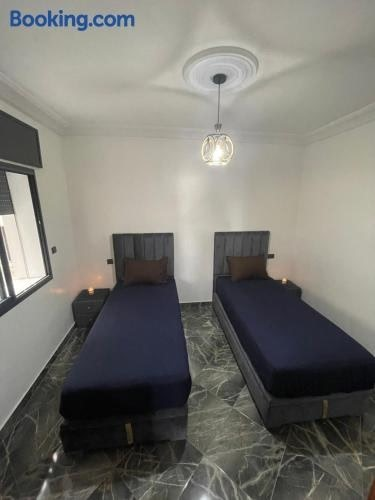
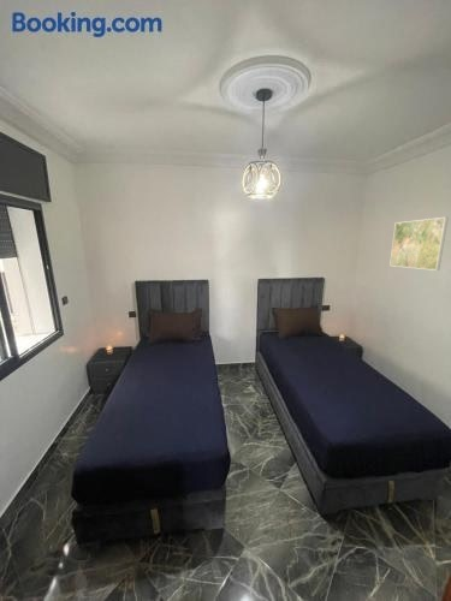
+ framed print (415, 244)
